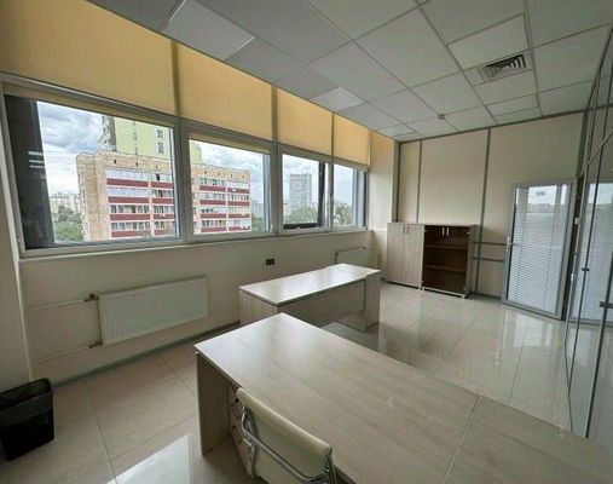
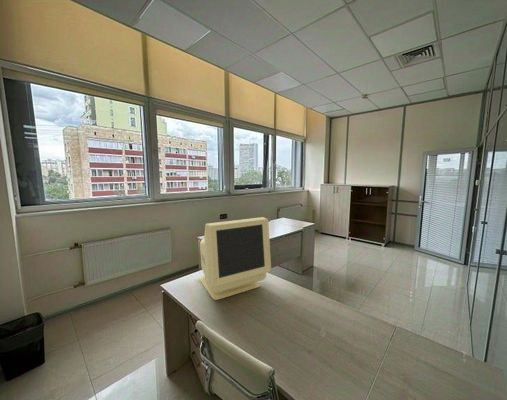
+ monitor (228, 250)
